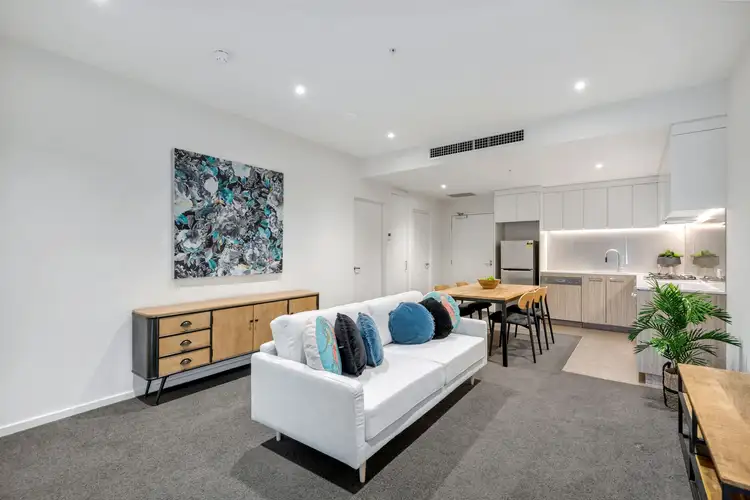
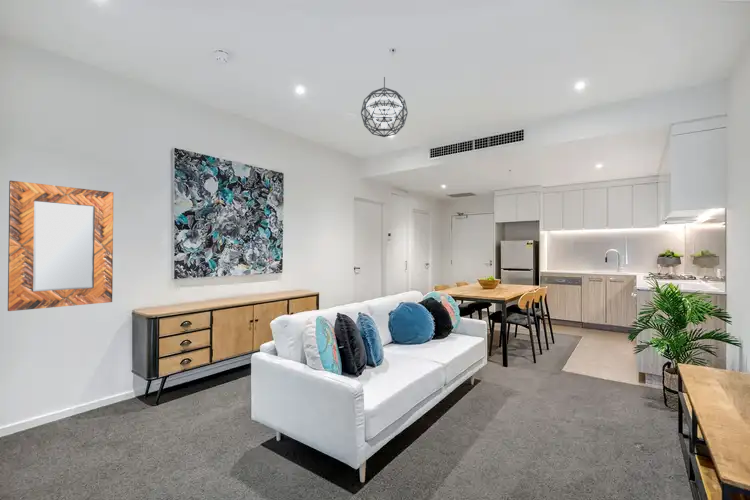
+ home mirror (65, 246)
+ pendant light (384, 106)
